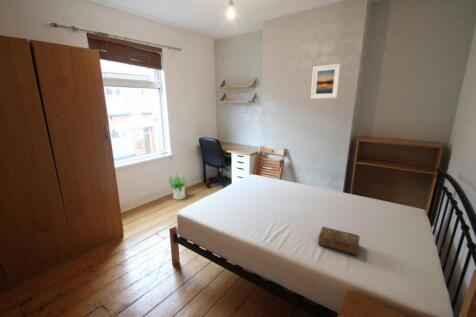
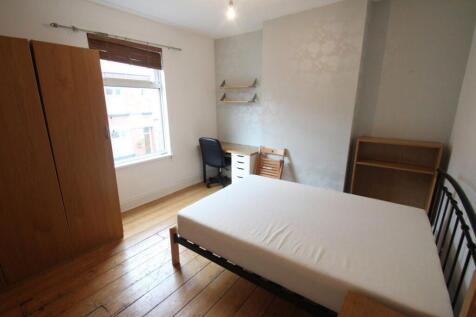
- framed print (325, 82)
- book (338, 240)
- potted plant (177, 186)
